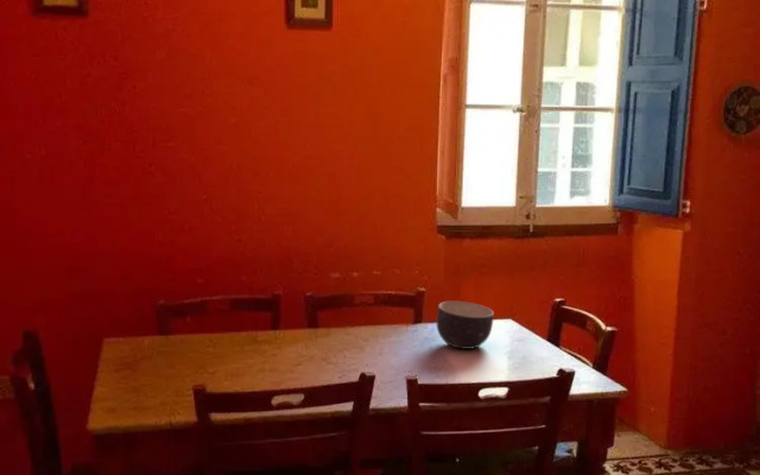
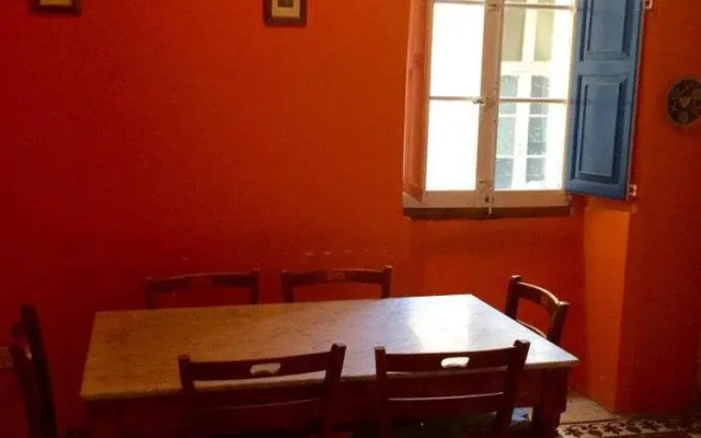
- bowl (464, 325)
